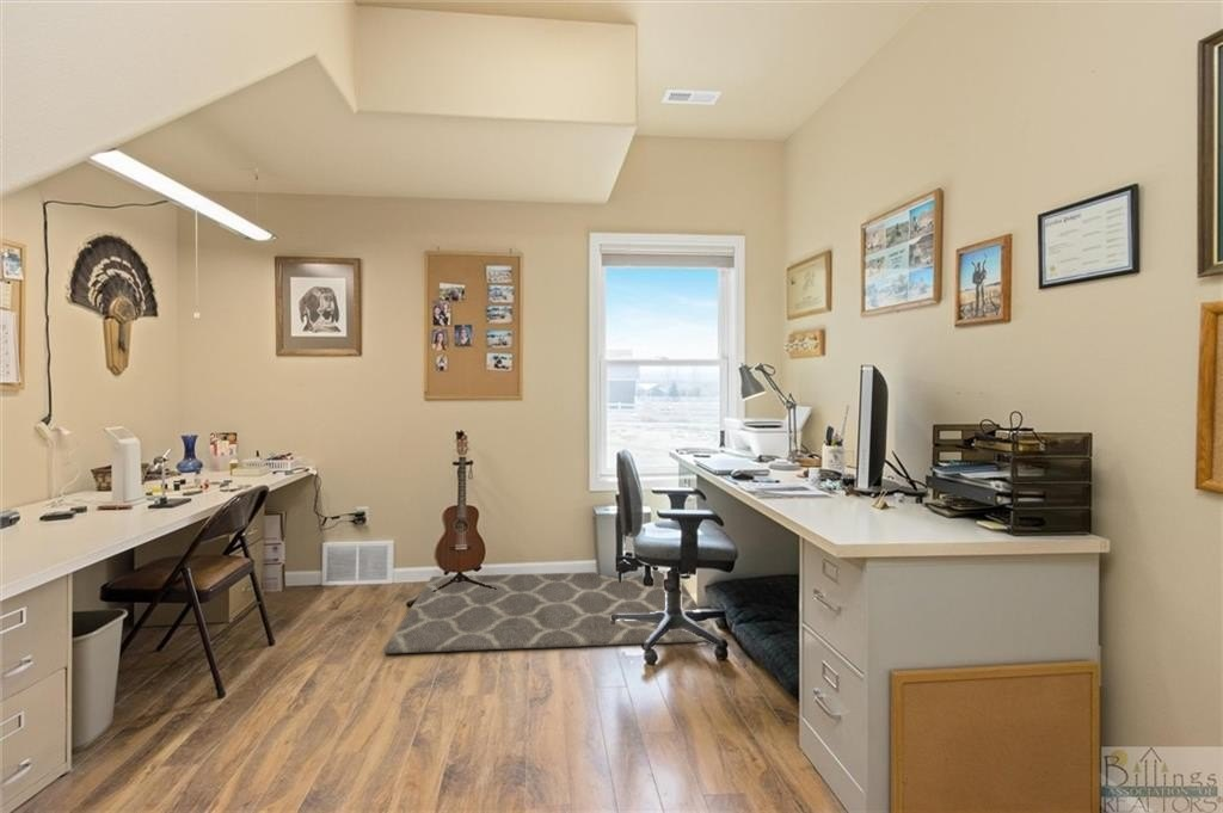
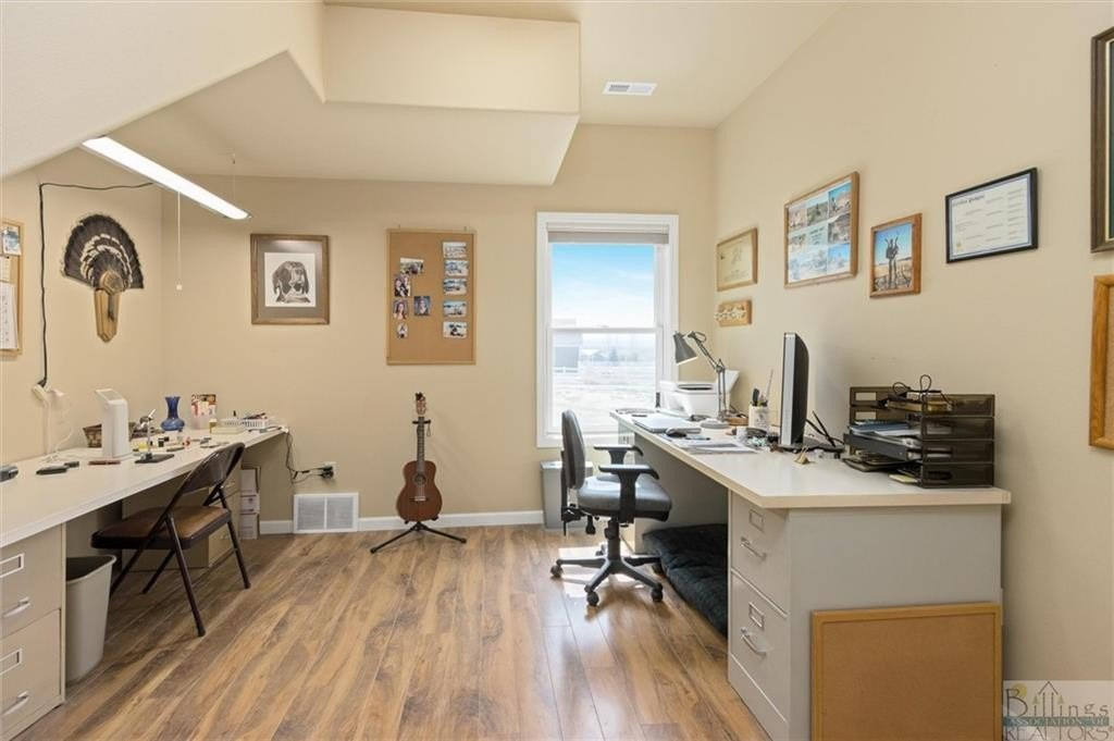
- rug (554, 604)
